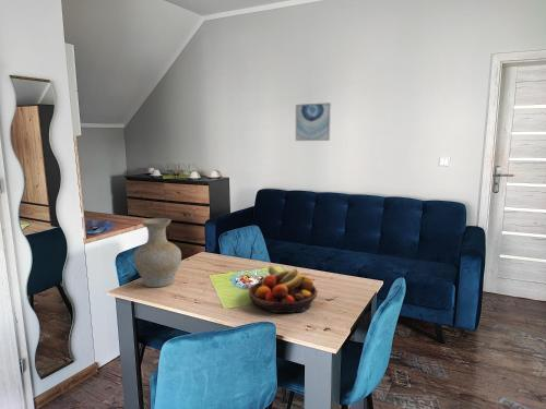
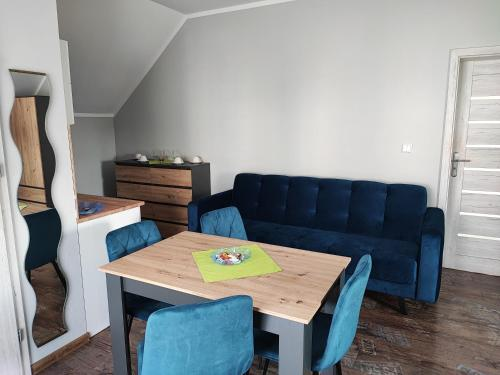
- vase (157, 251)
- fruit bowl (282, 287)
- wall art (312, 122)
